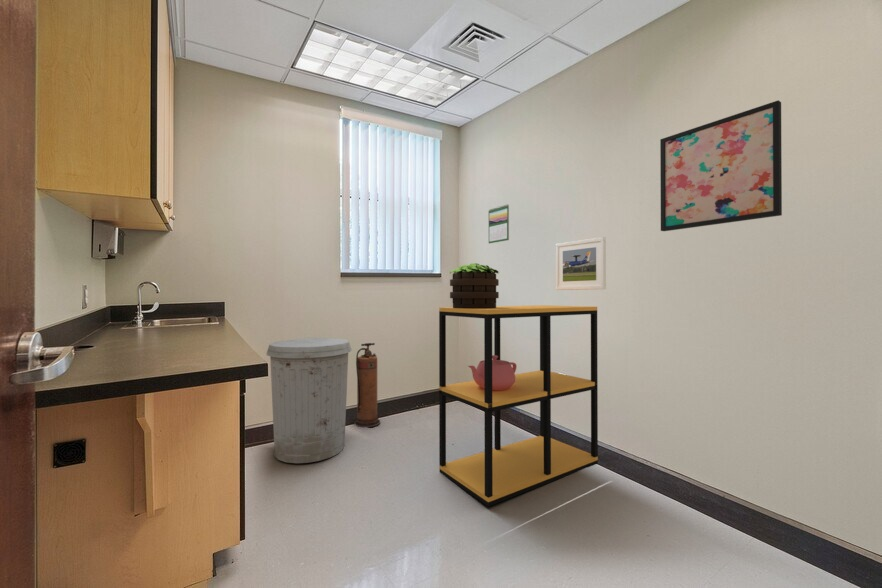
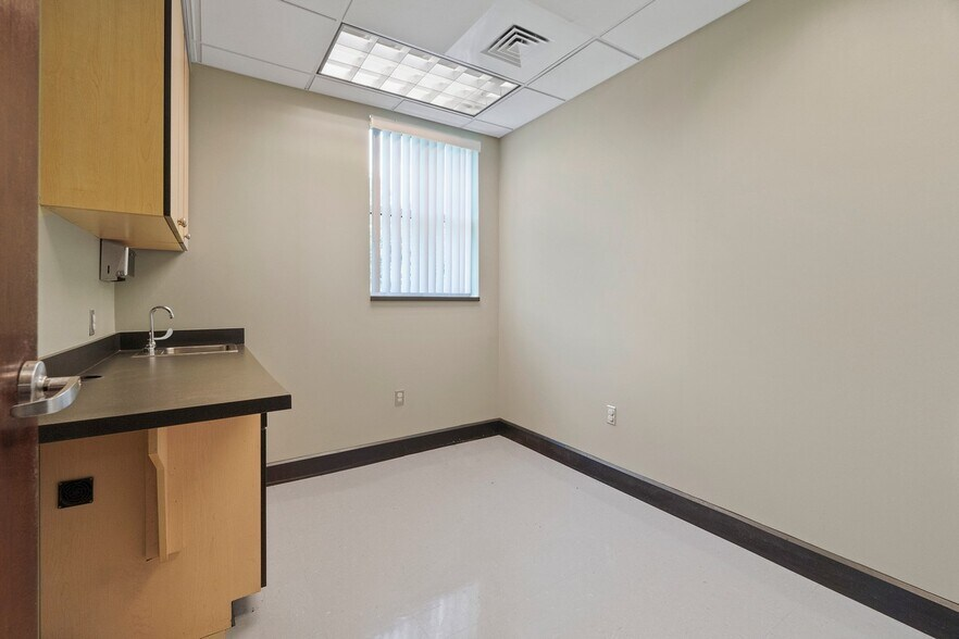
- fire extinguisher (367, 383)
- potted plant (474, 285)
- trash can (310, 394)
- wall art (714, 173)
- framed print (579, 265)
- shelving unit (520, 387)
- calendar (498, 224)
